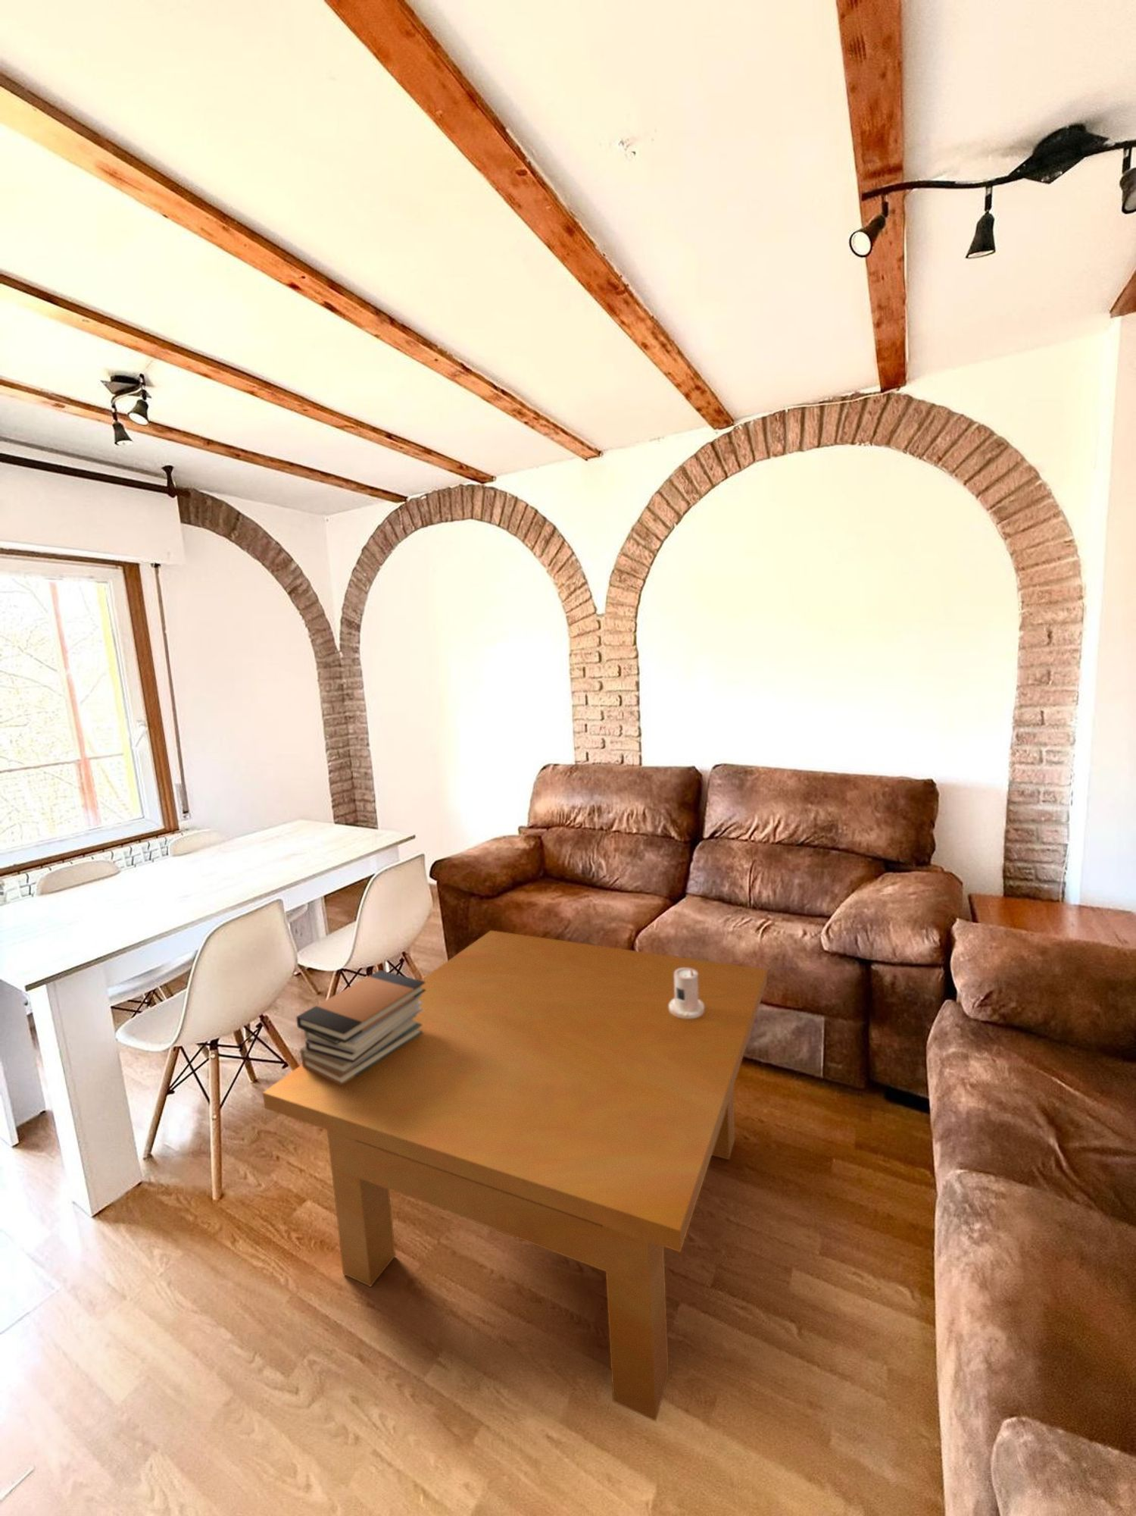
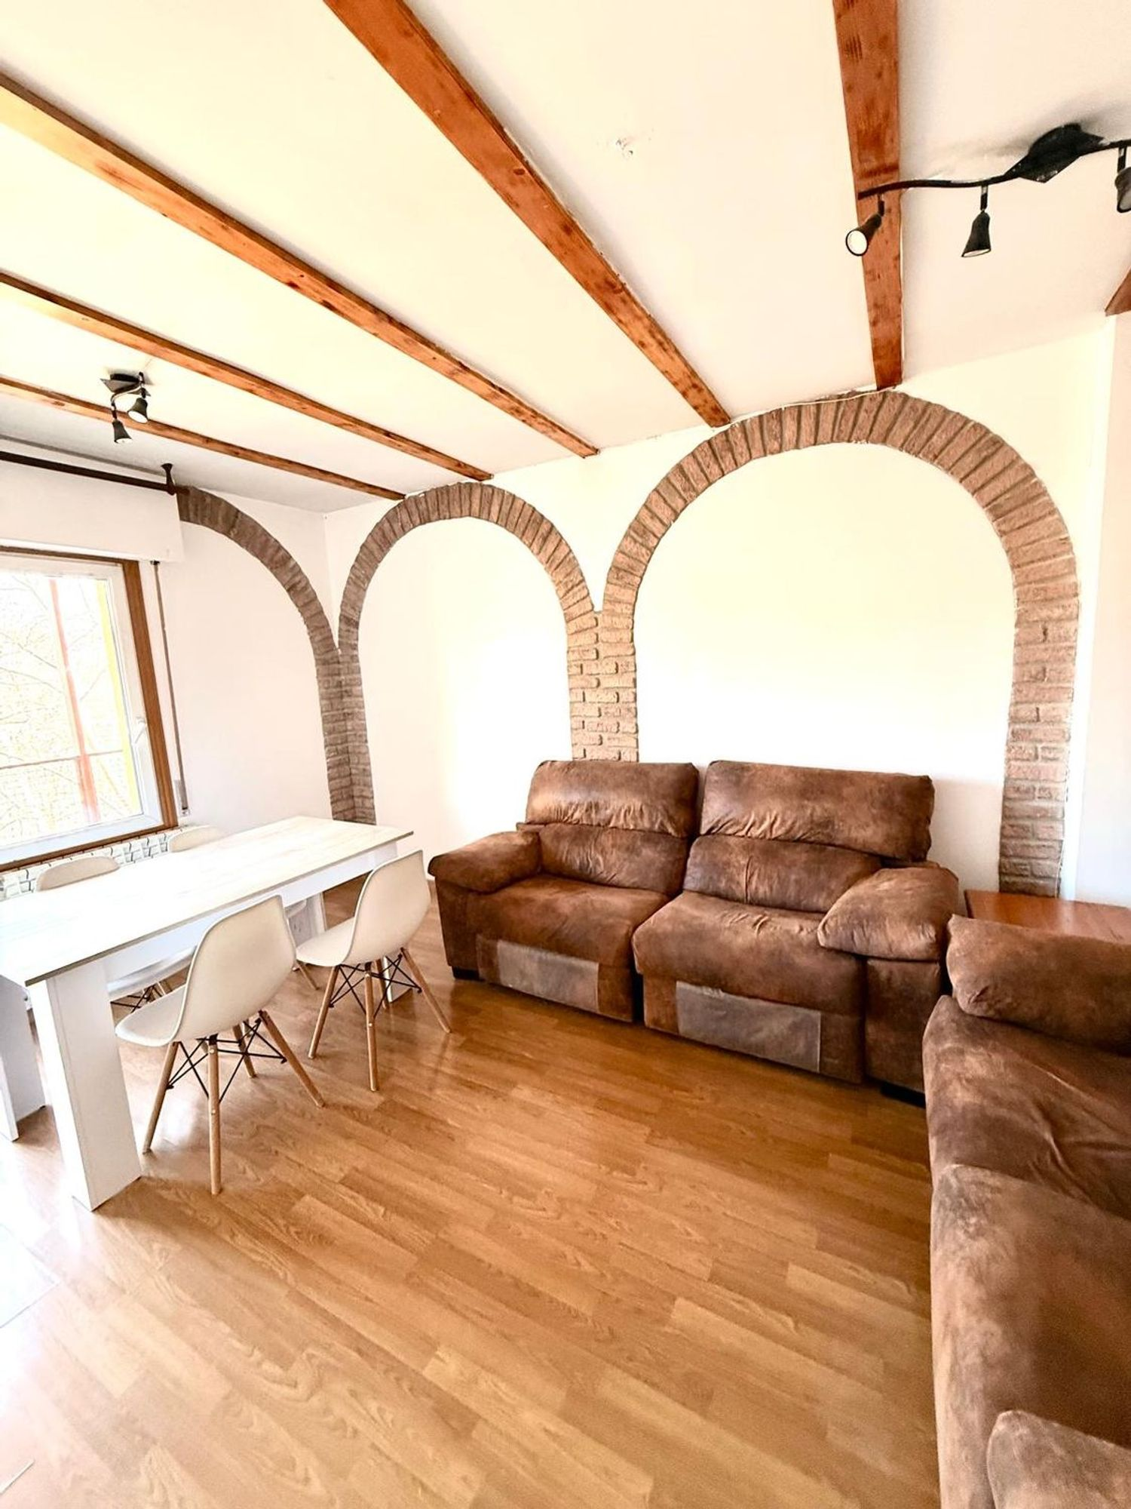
- candle (685, 987)
- table (555, 1113)
- book stack (365, 1022)
